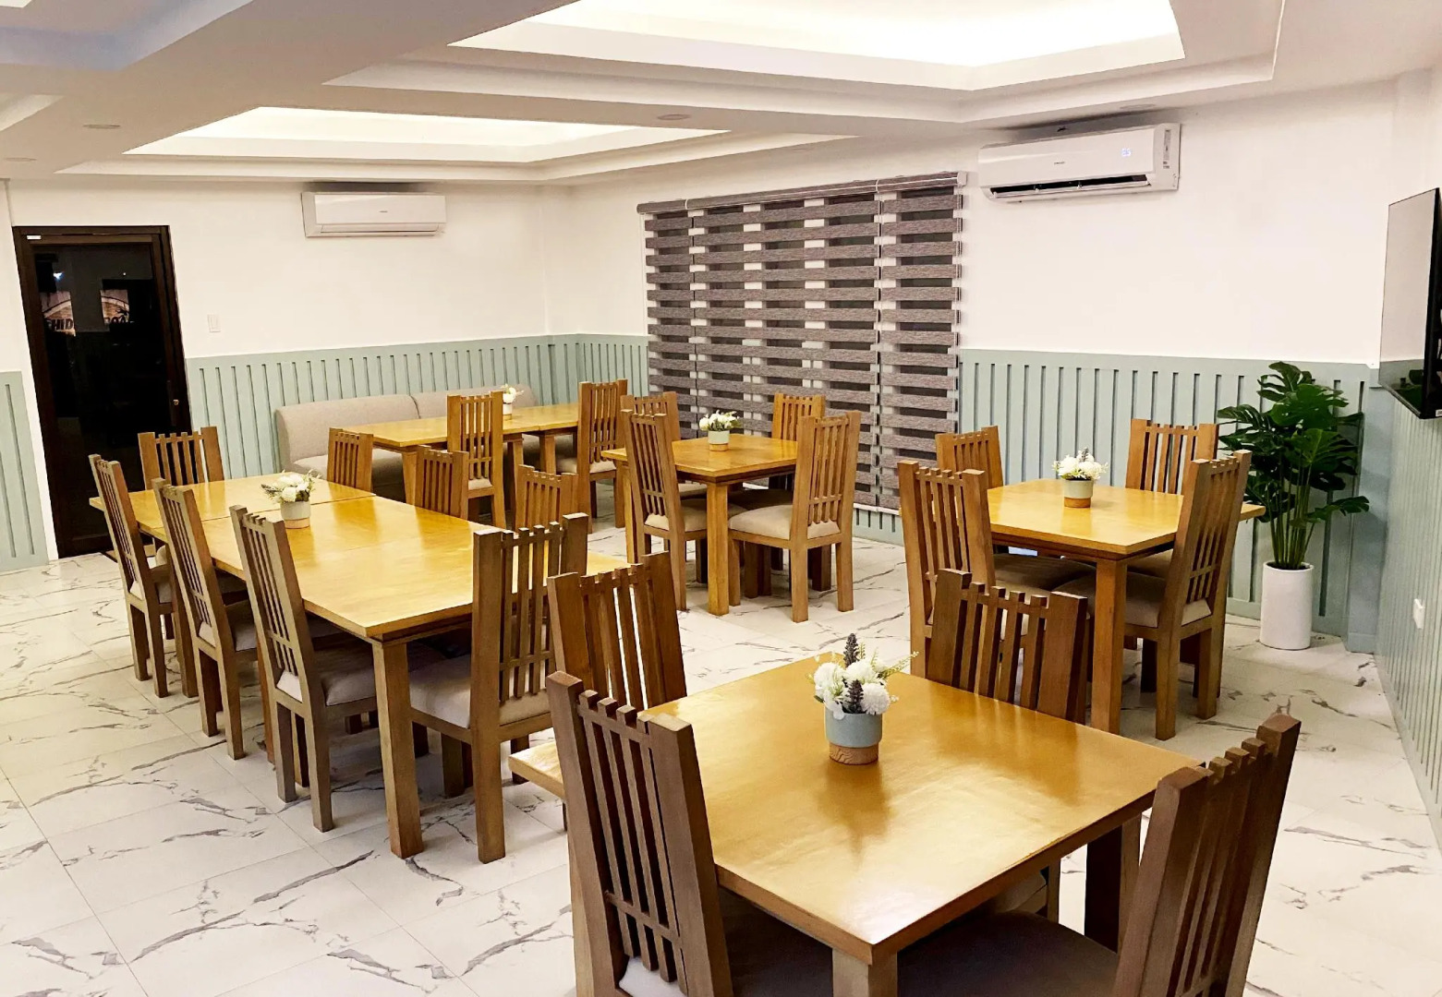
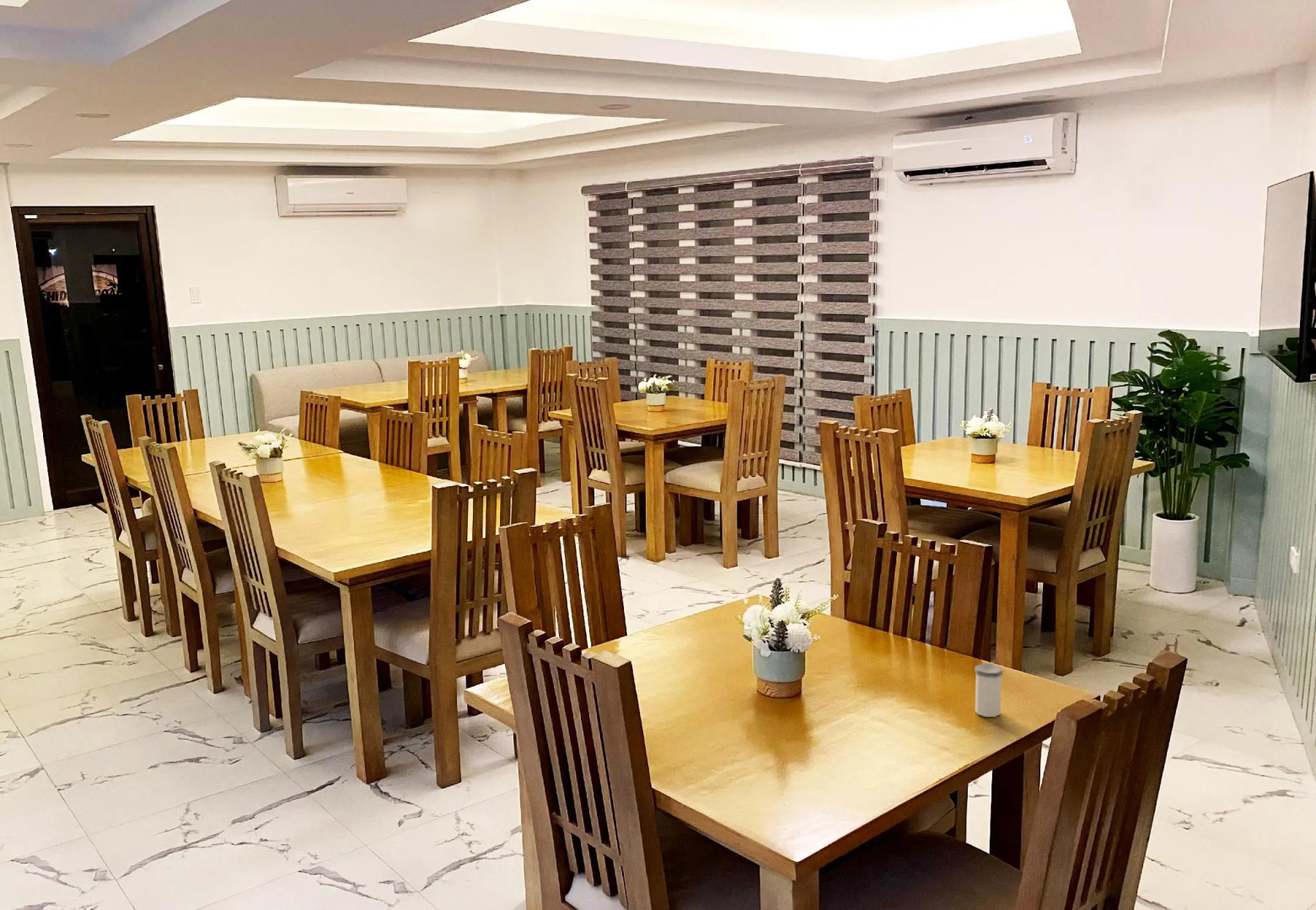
+ salt shaker (988, 690)
